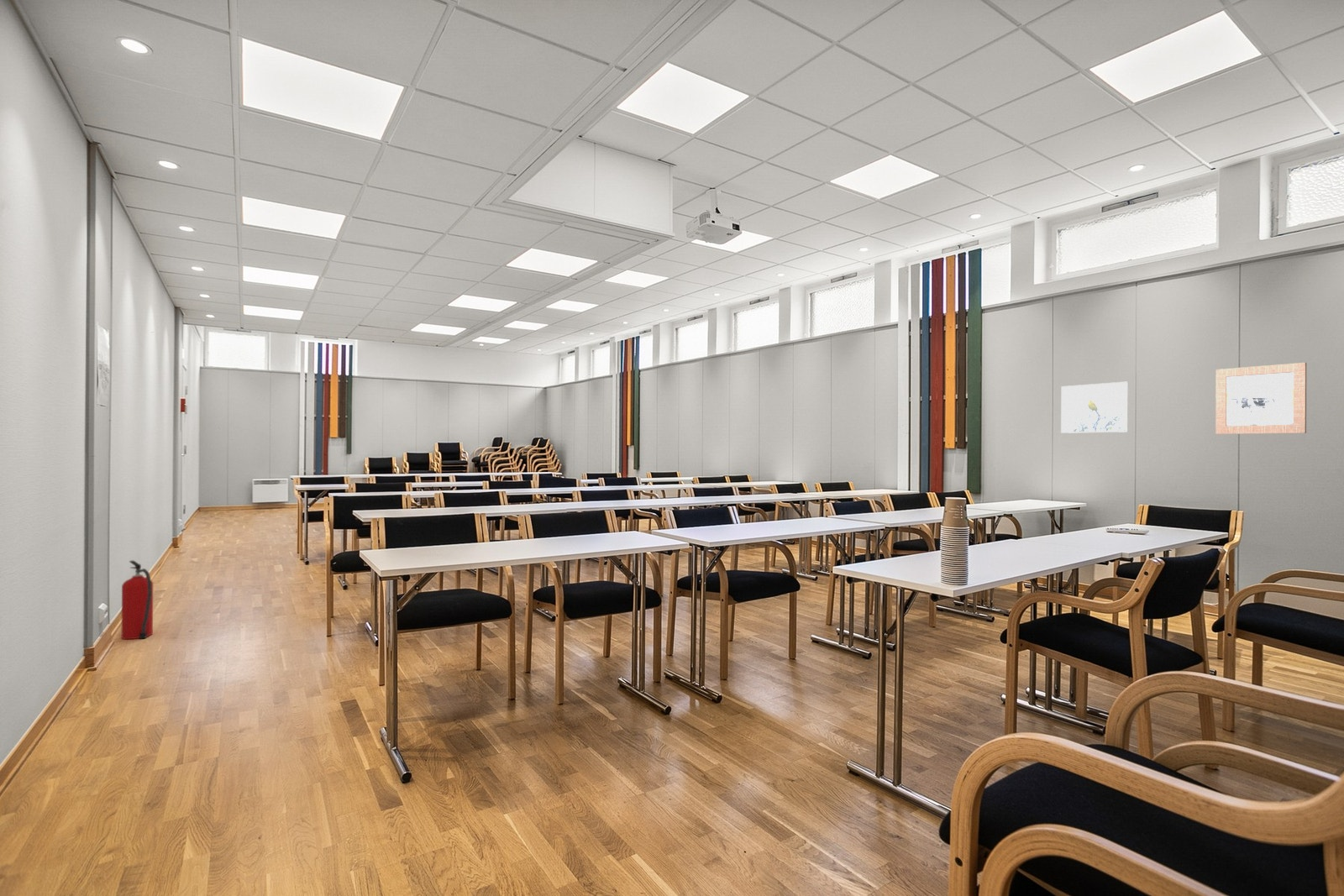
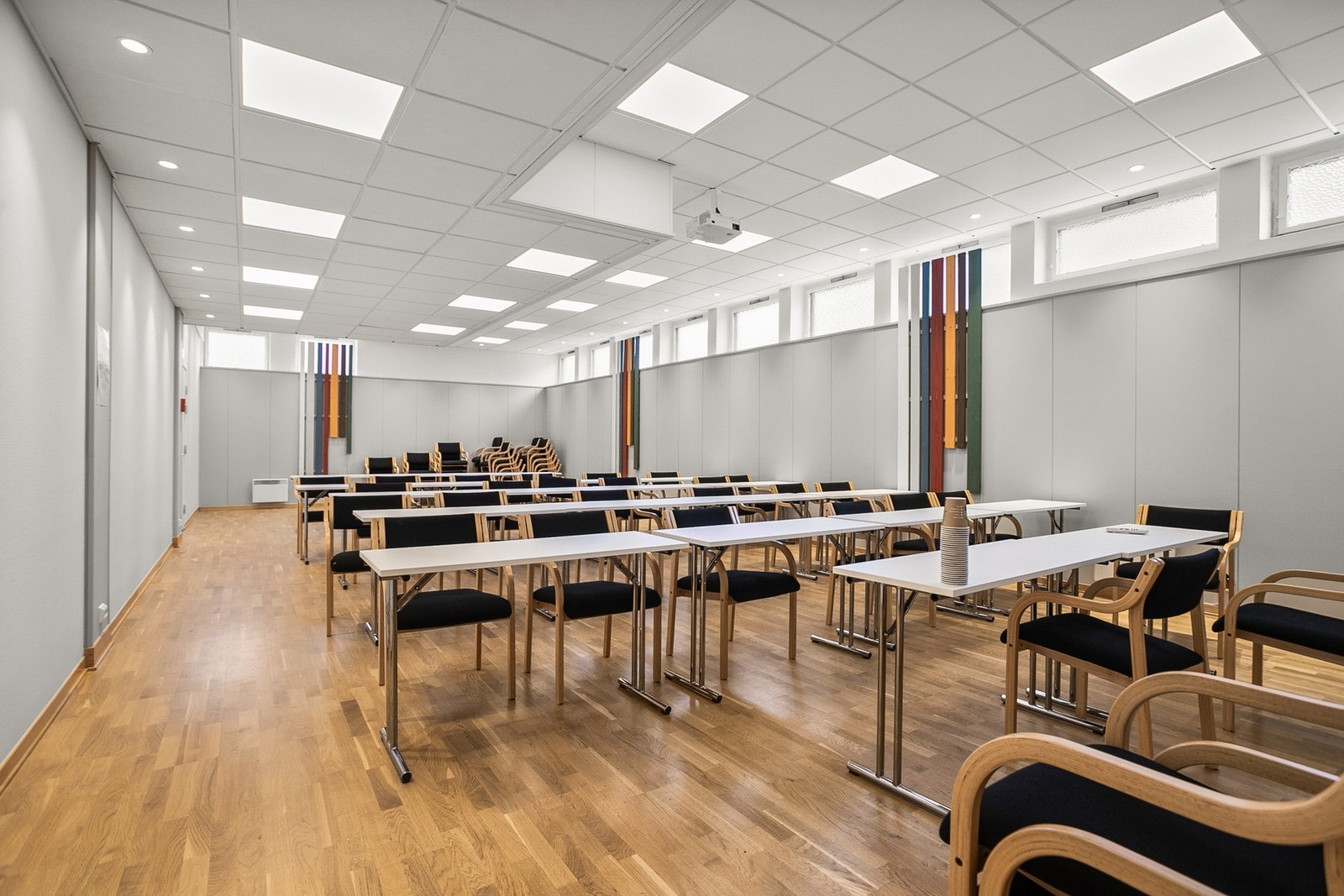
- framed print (1093, 408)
- wall art (1258, 400)
- fire extinguisher (137, 600)
